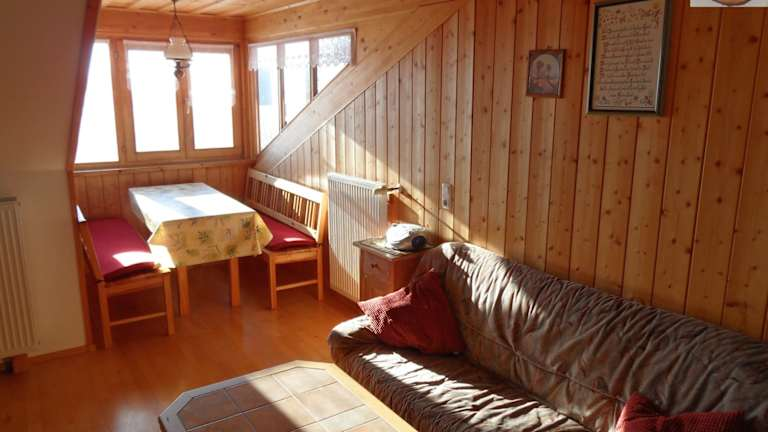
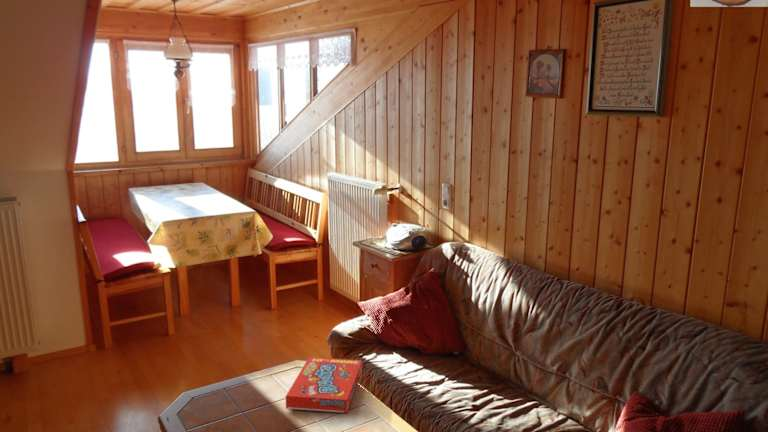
+ snack box (326, 382)
